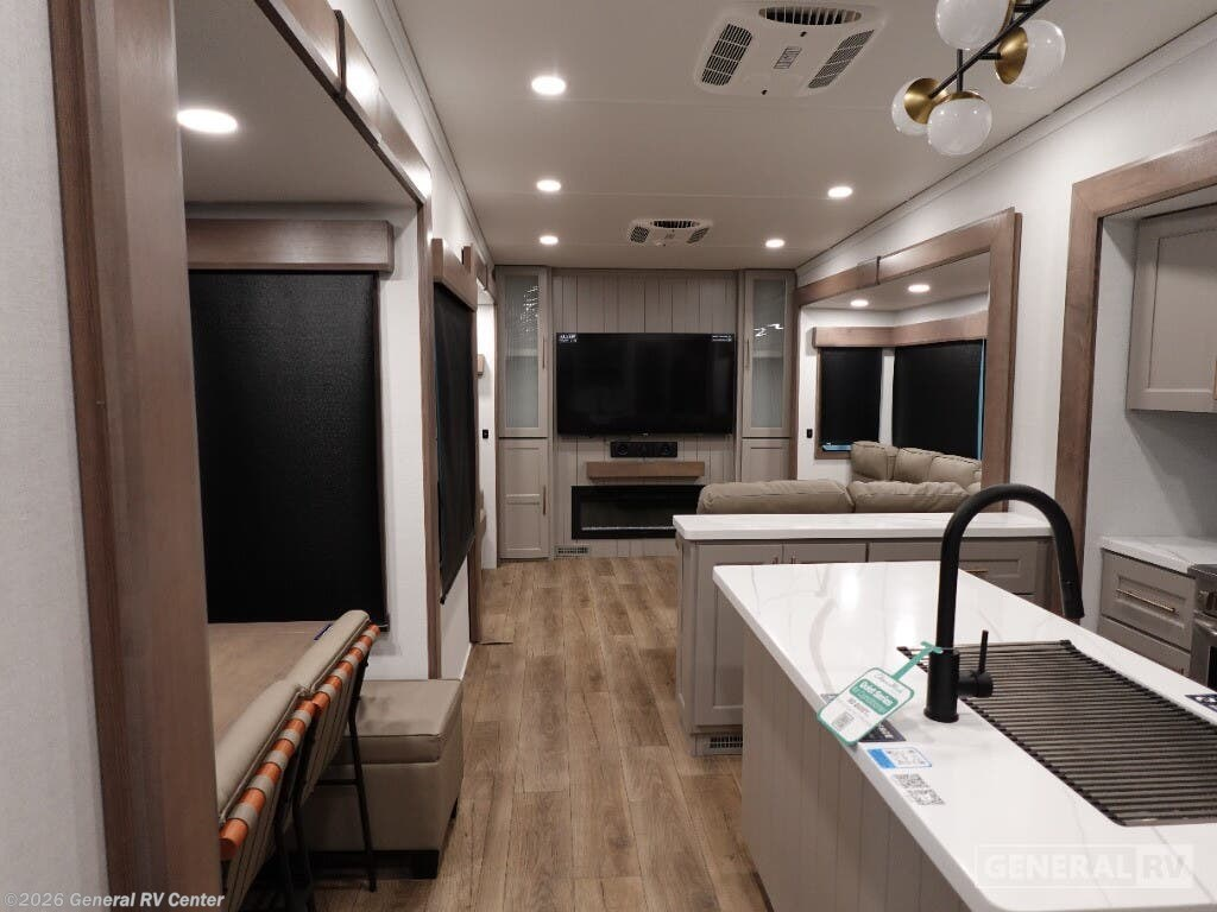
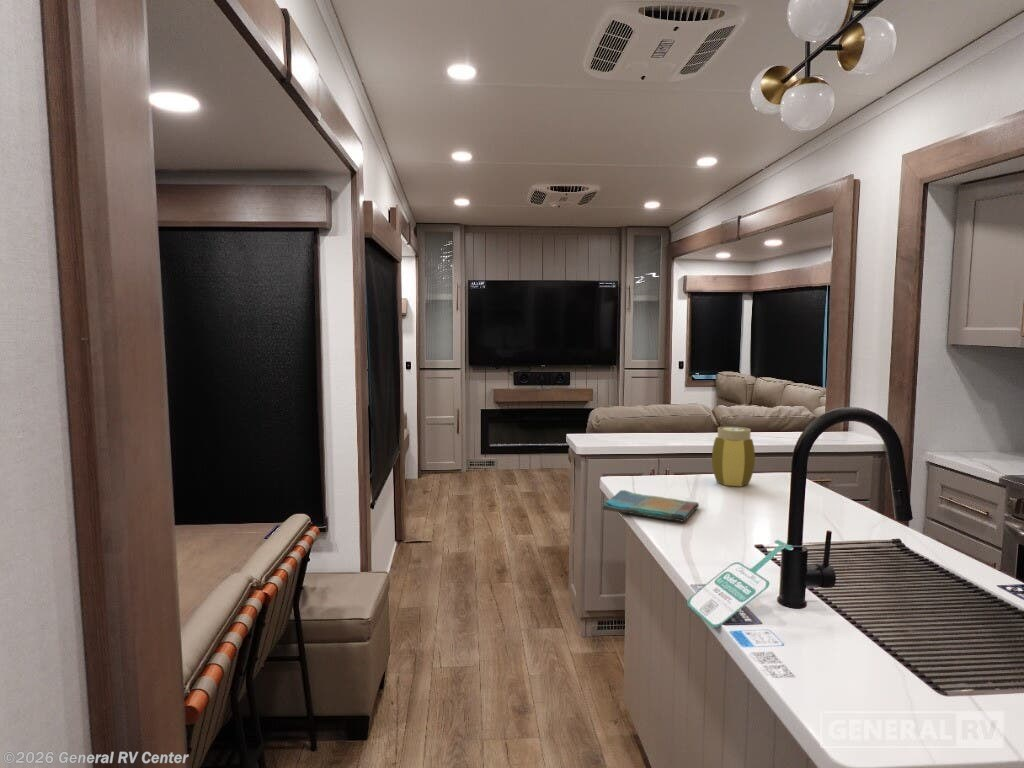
+ dish towel (650, 504)
+ jar (733, 455)
